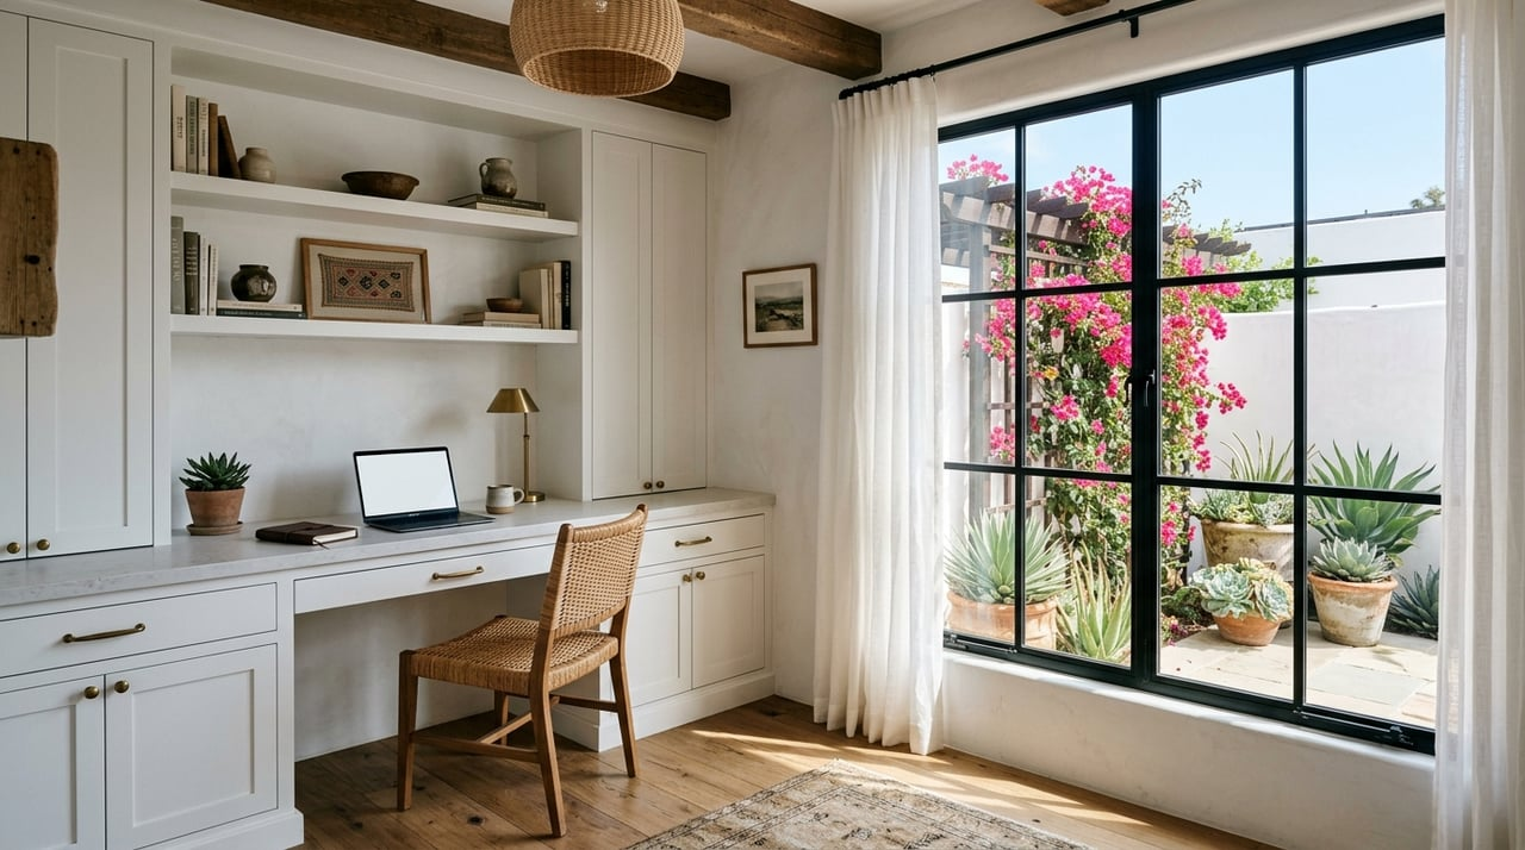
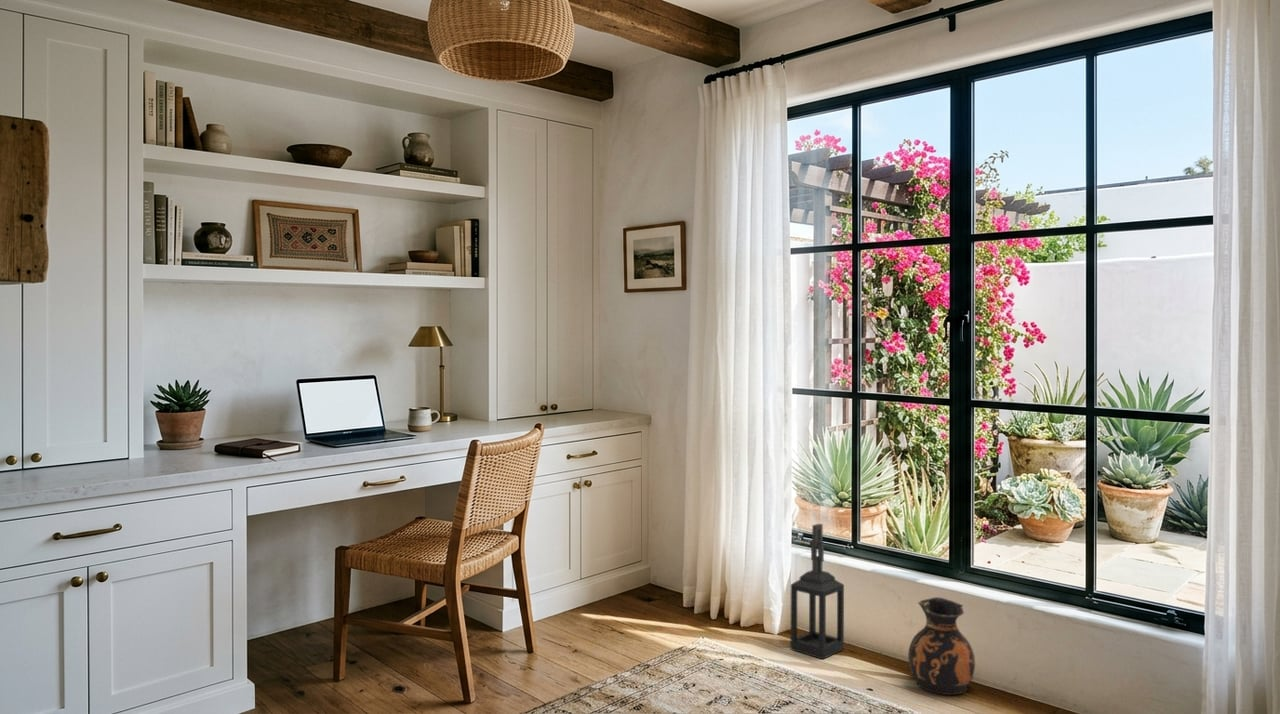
+ ceramic jug (941, 643)
+ lantern (817, 587)
